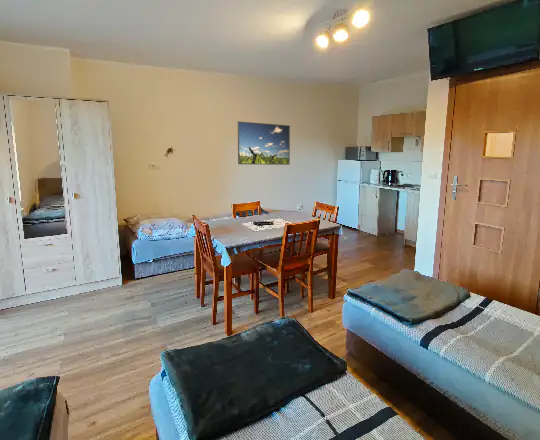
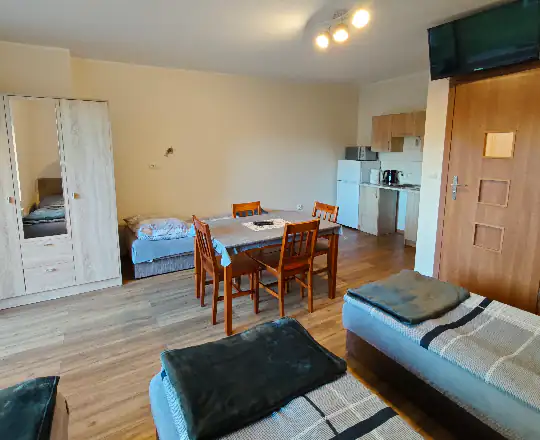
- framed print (264, 144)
